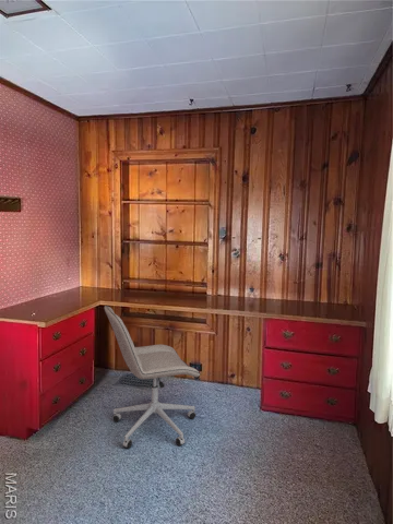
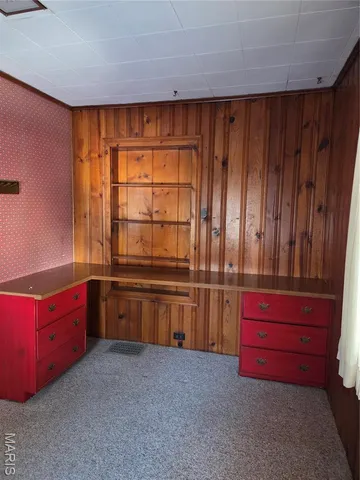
- office chair (153, 367)
